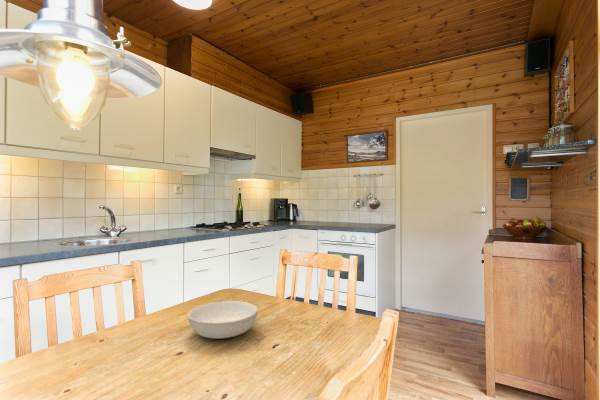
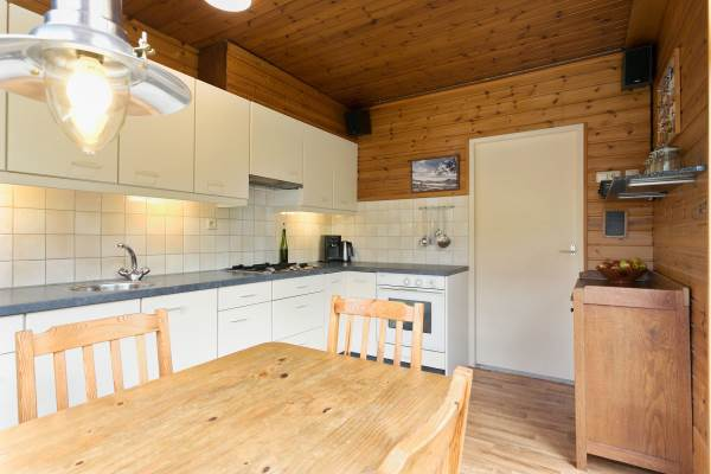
- serving bowl (223, 321)
